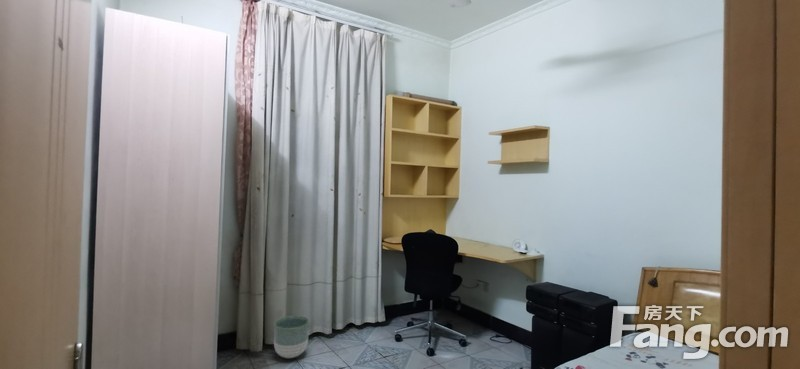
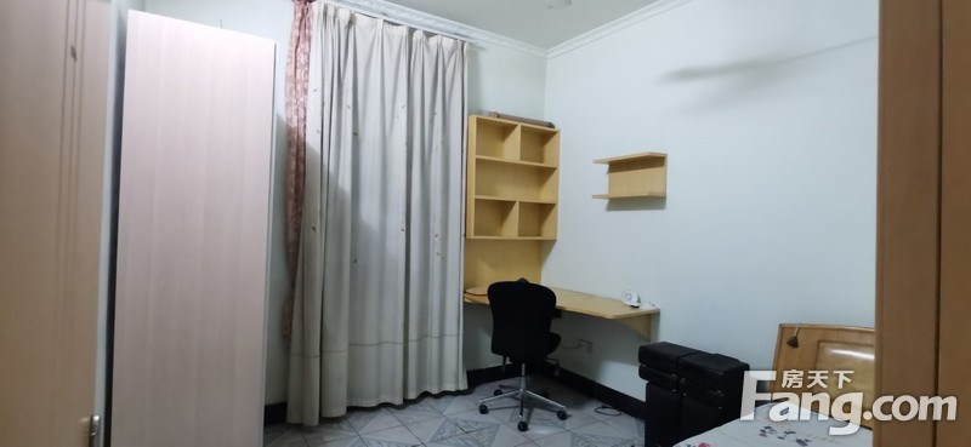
- planter (291, 338)
